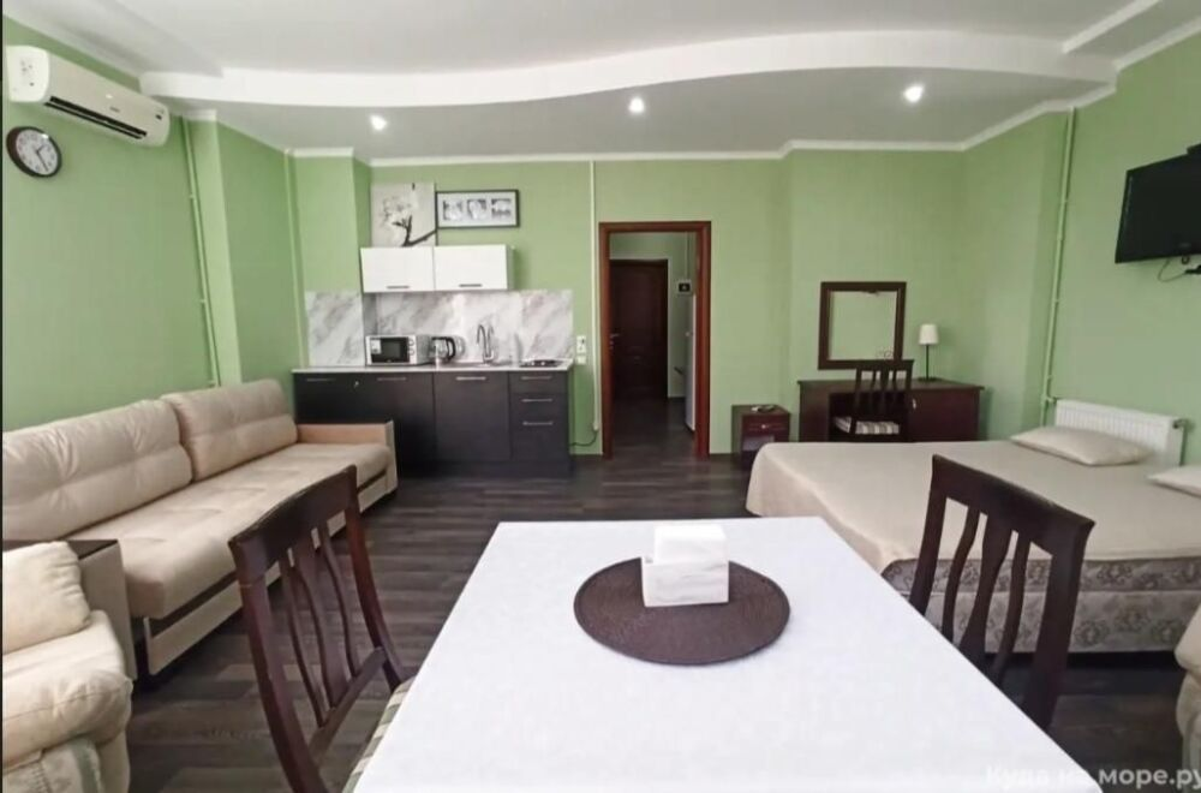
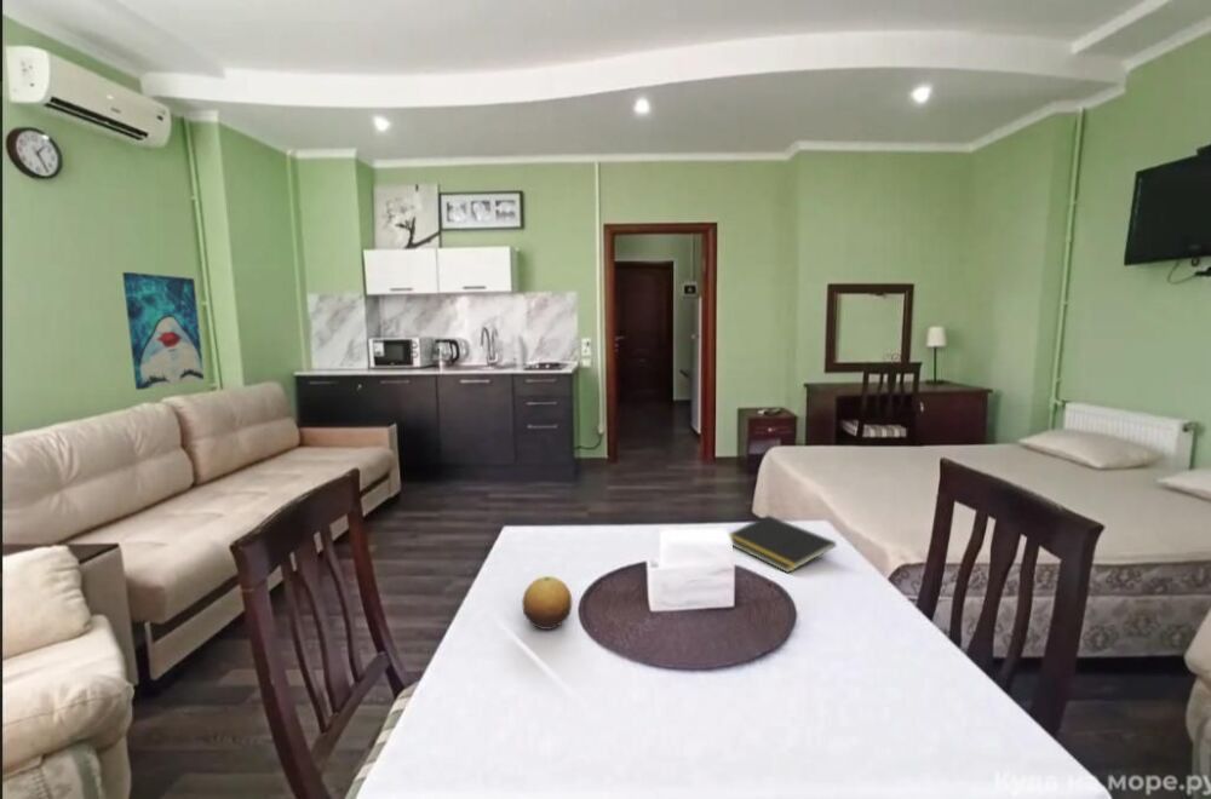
+ notepad (776, 541)
+ wall art (166, 330)
+ fruit (547, 602)
